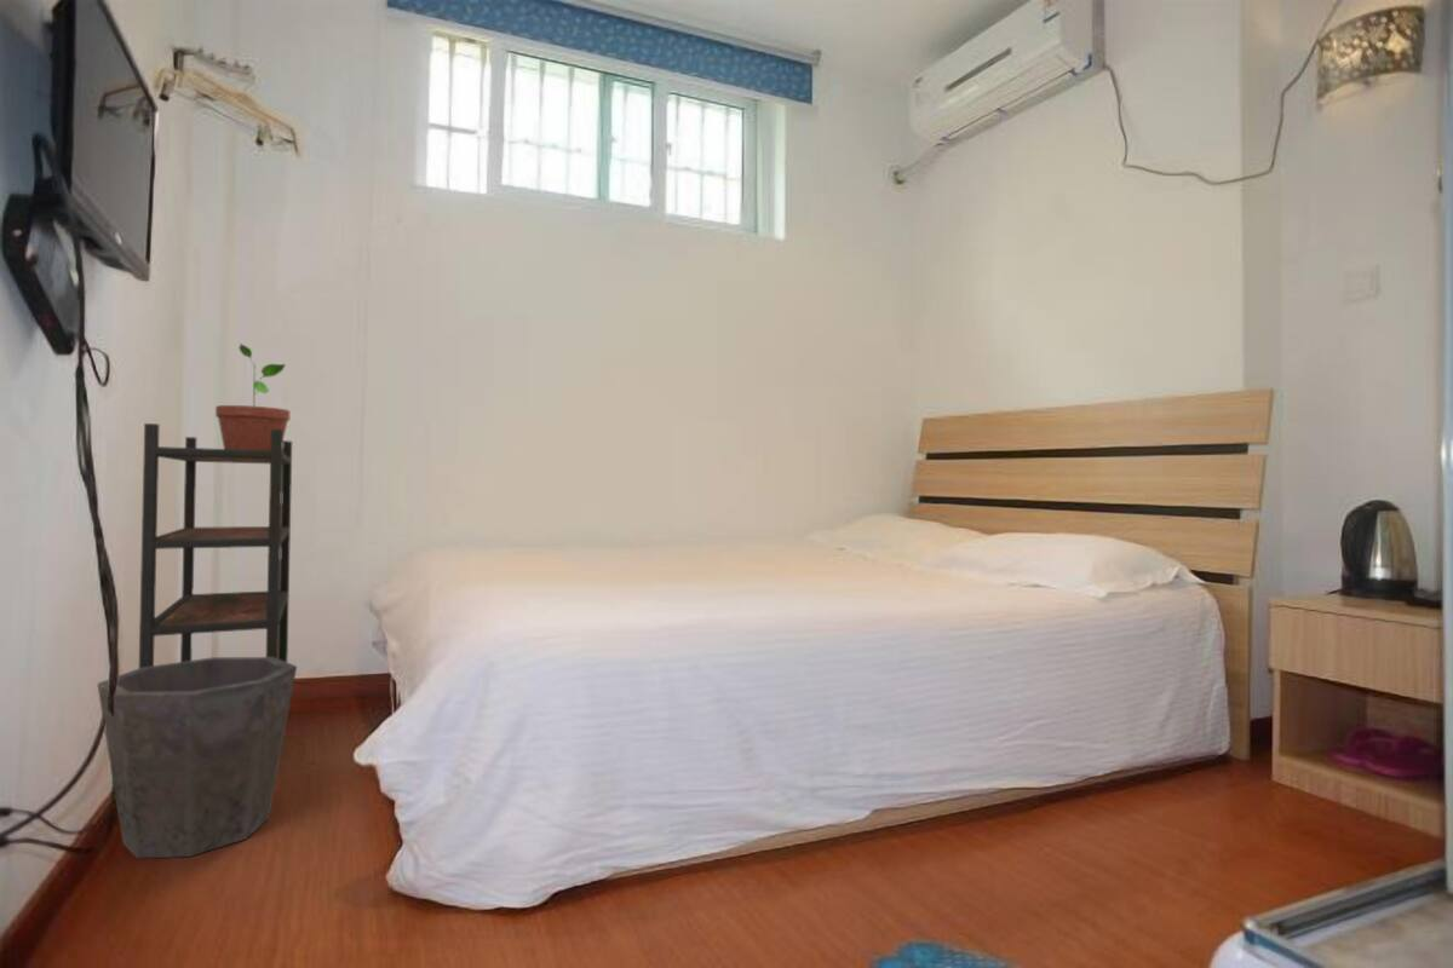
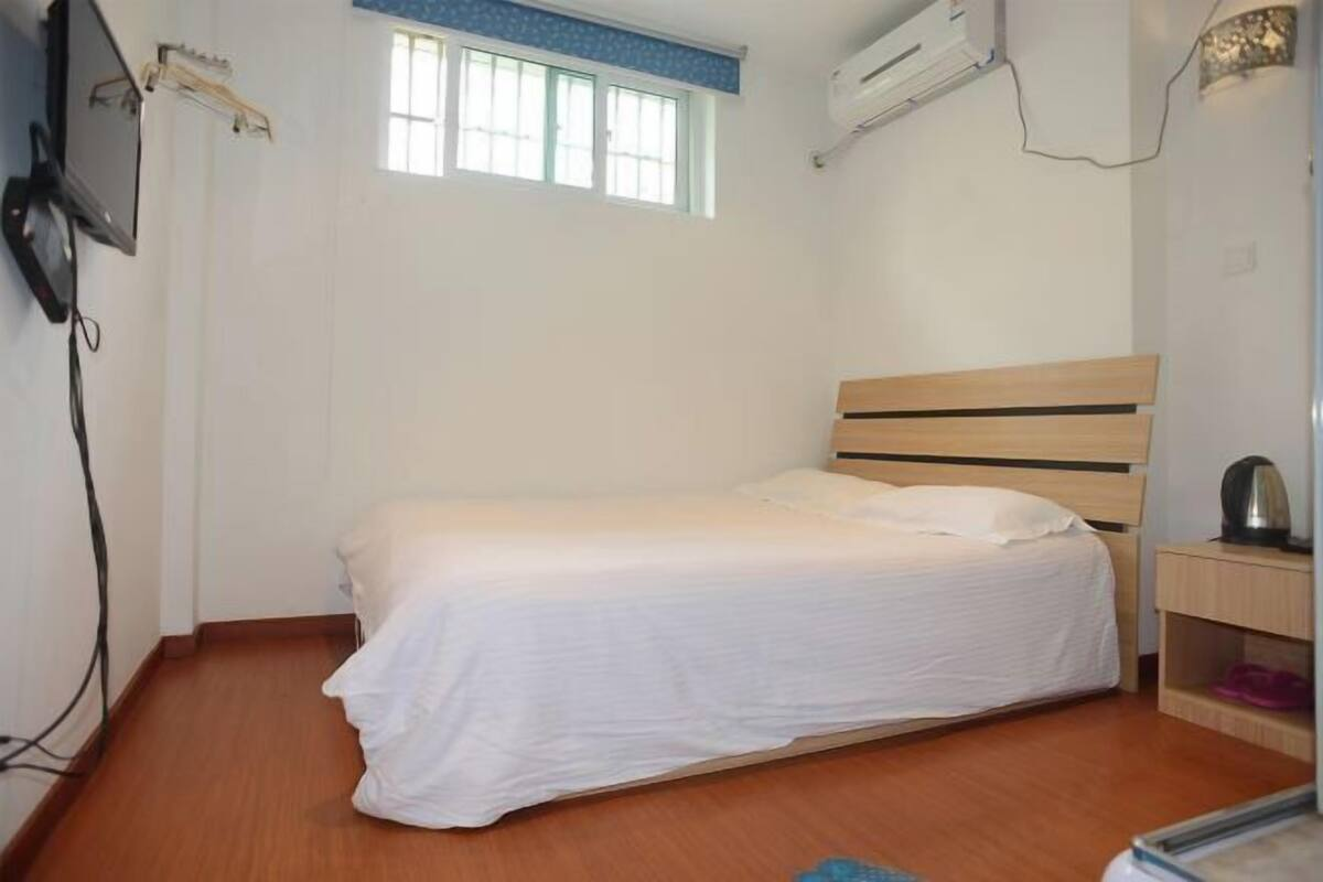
- potted plant (253, 401)
- bookshelf (226, 593)
- waste bin (200, 751)
